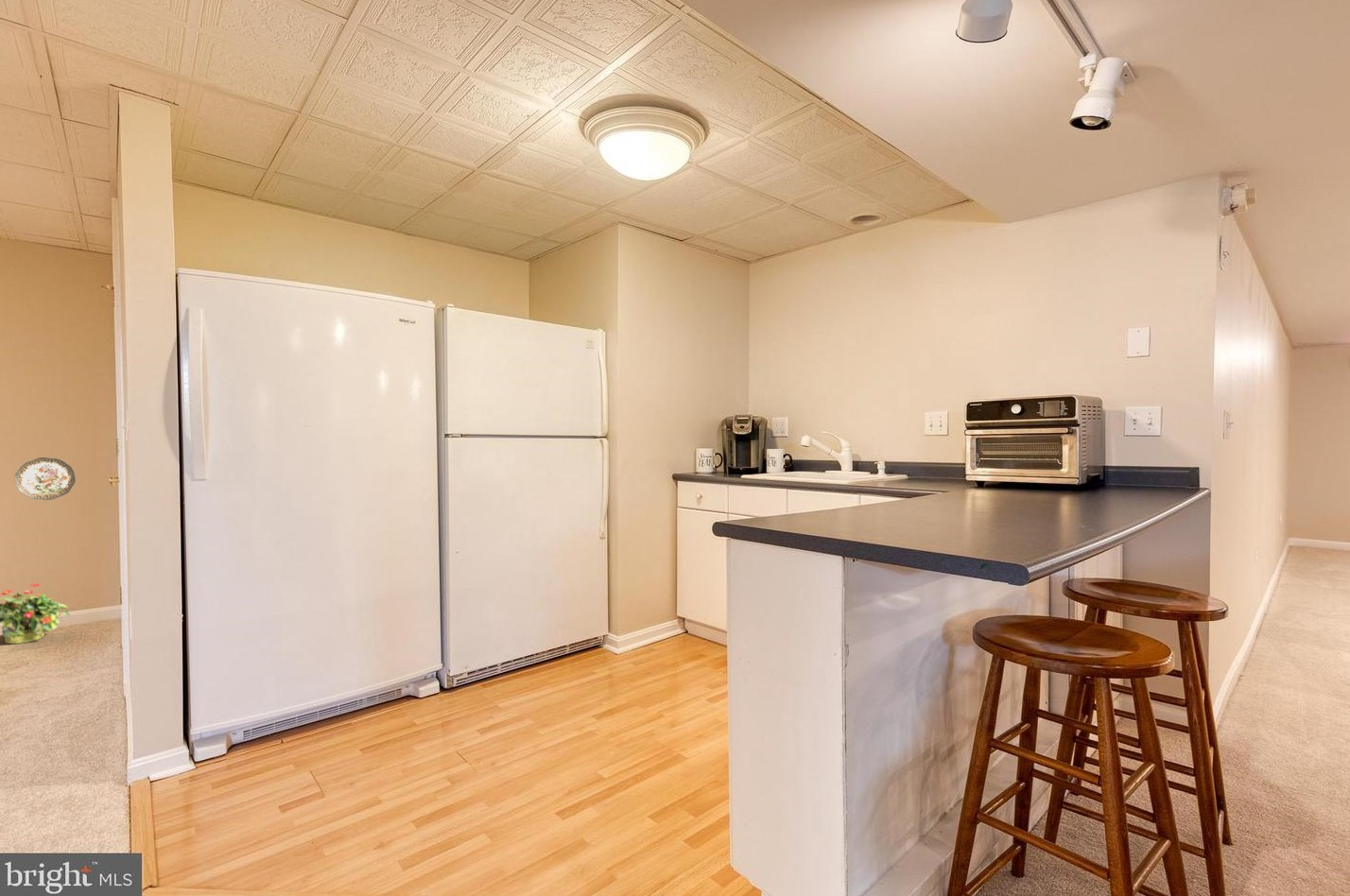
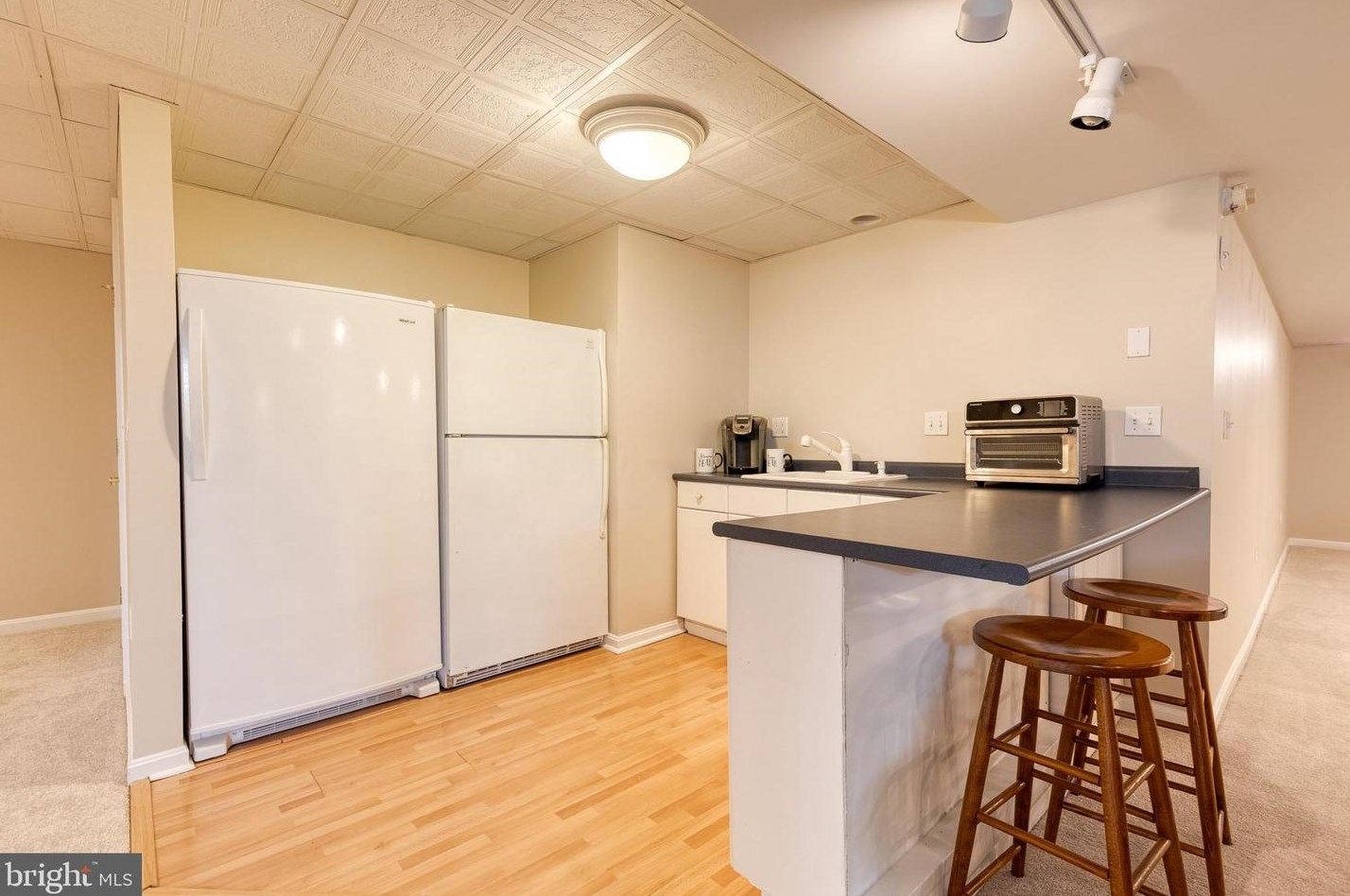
- potted plant (32, 612)
- decorative plate (45, 478)
